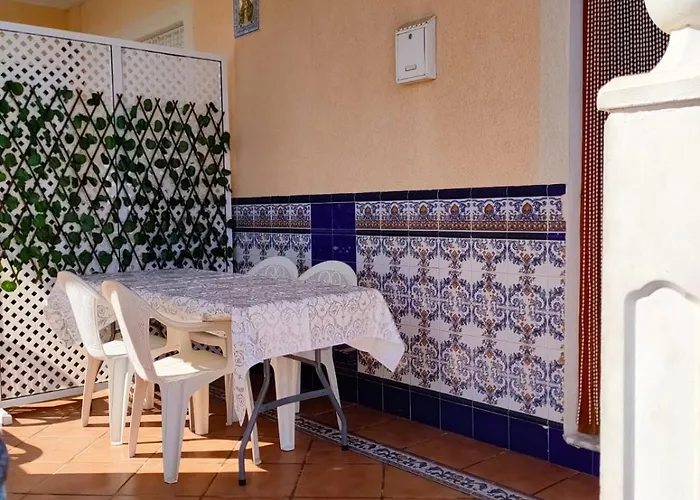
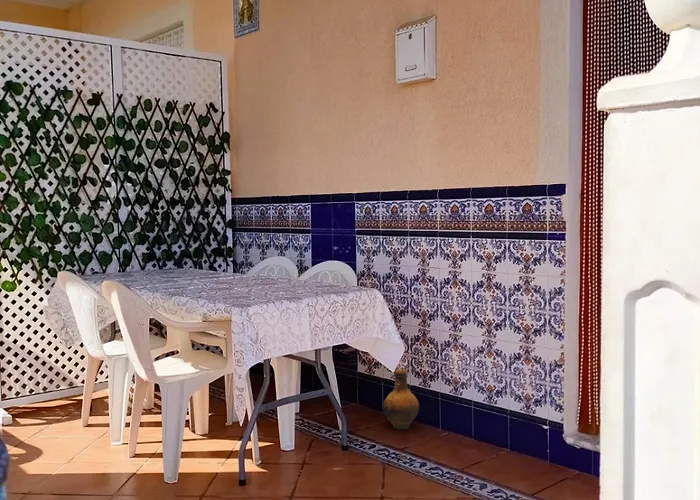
+ ceramic jug (401, 398)
